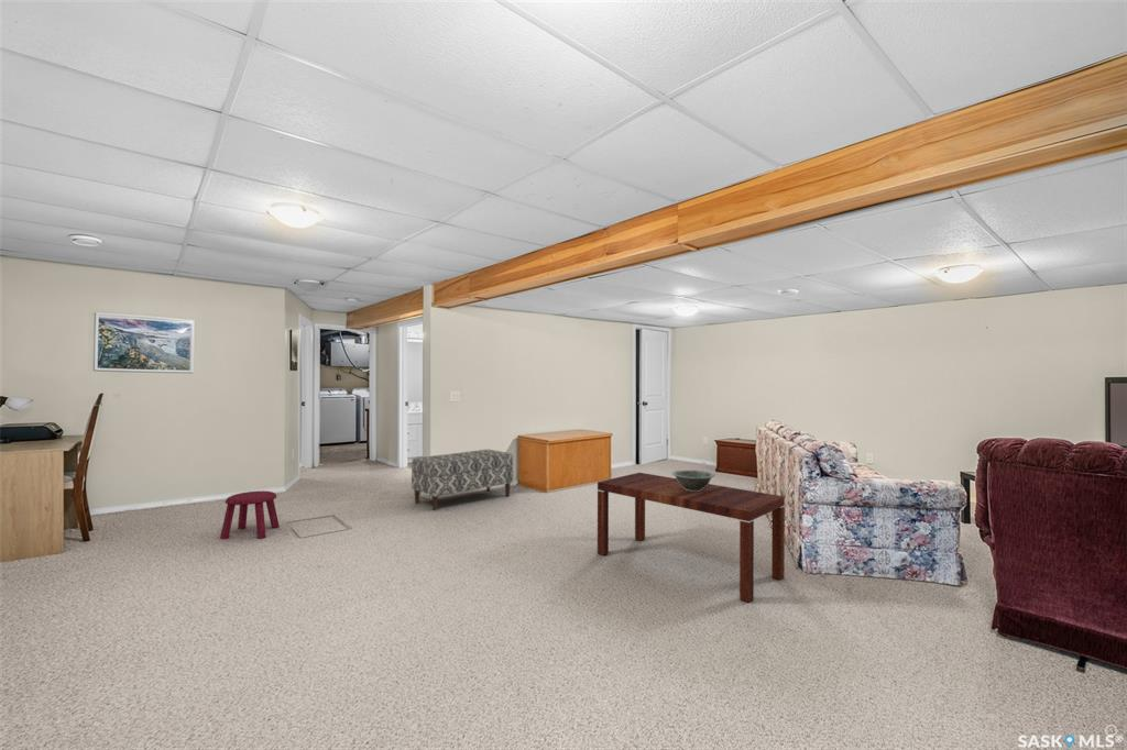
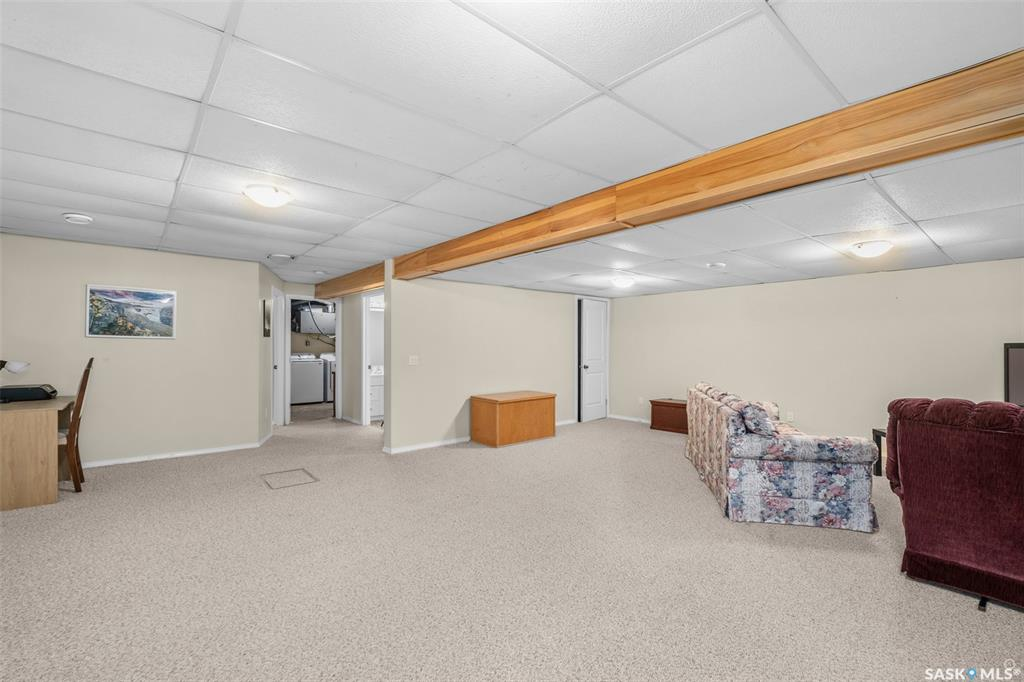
- stool (255, 514)
- coffee table (687, 508)
- bench (463, 477)
- decorative bowl (692, 481)
